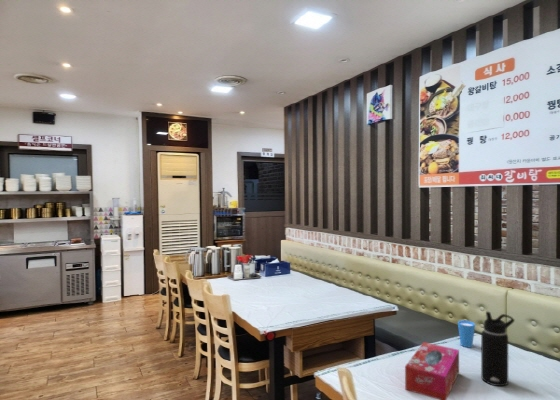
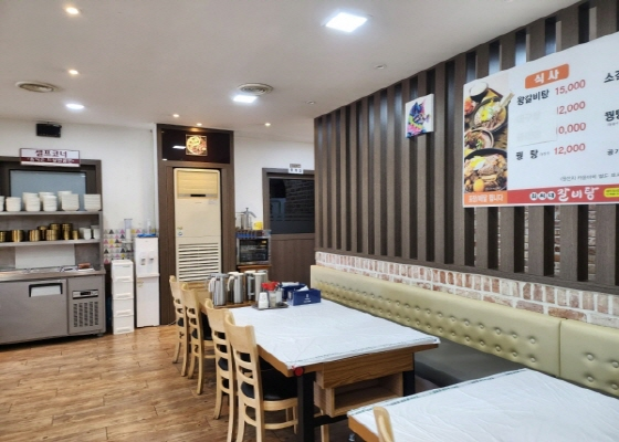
- cup (466, 334)
- tissue box (433, 369)
- water bottle (497, 345)
